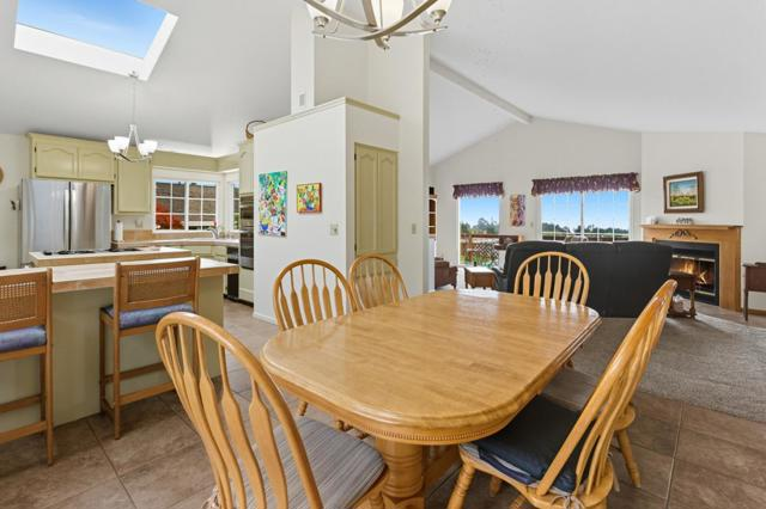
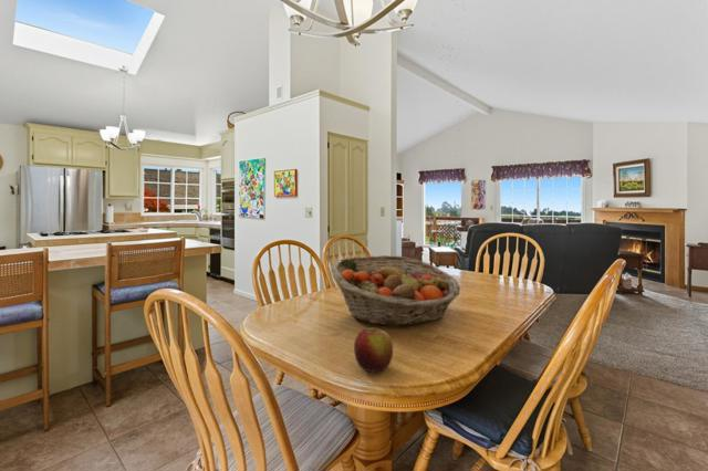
+ apple (373, 348)
+ fruit basket (395, 286)
